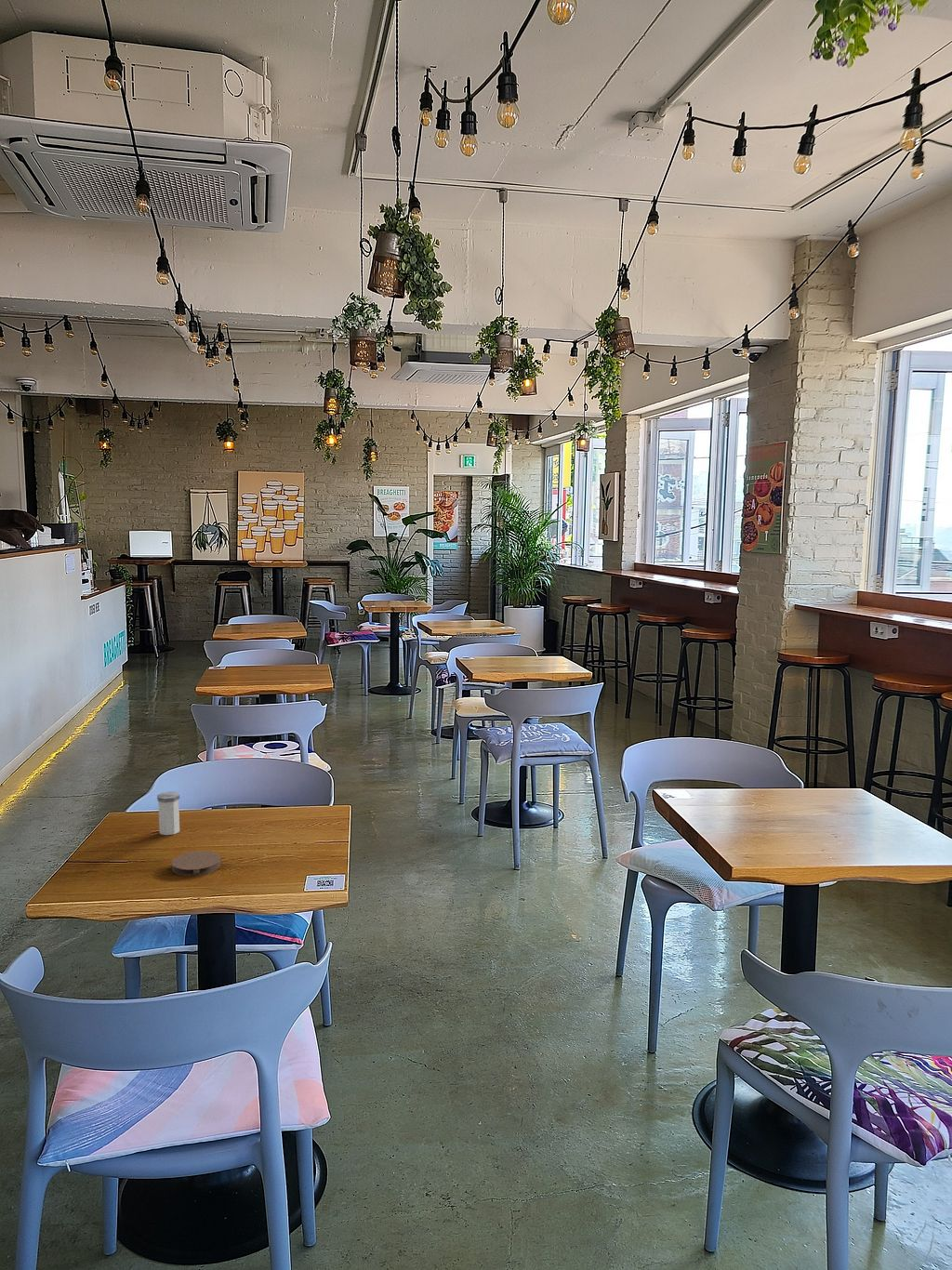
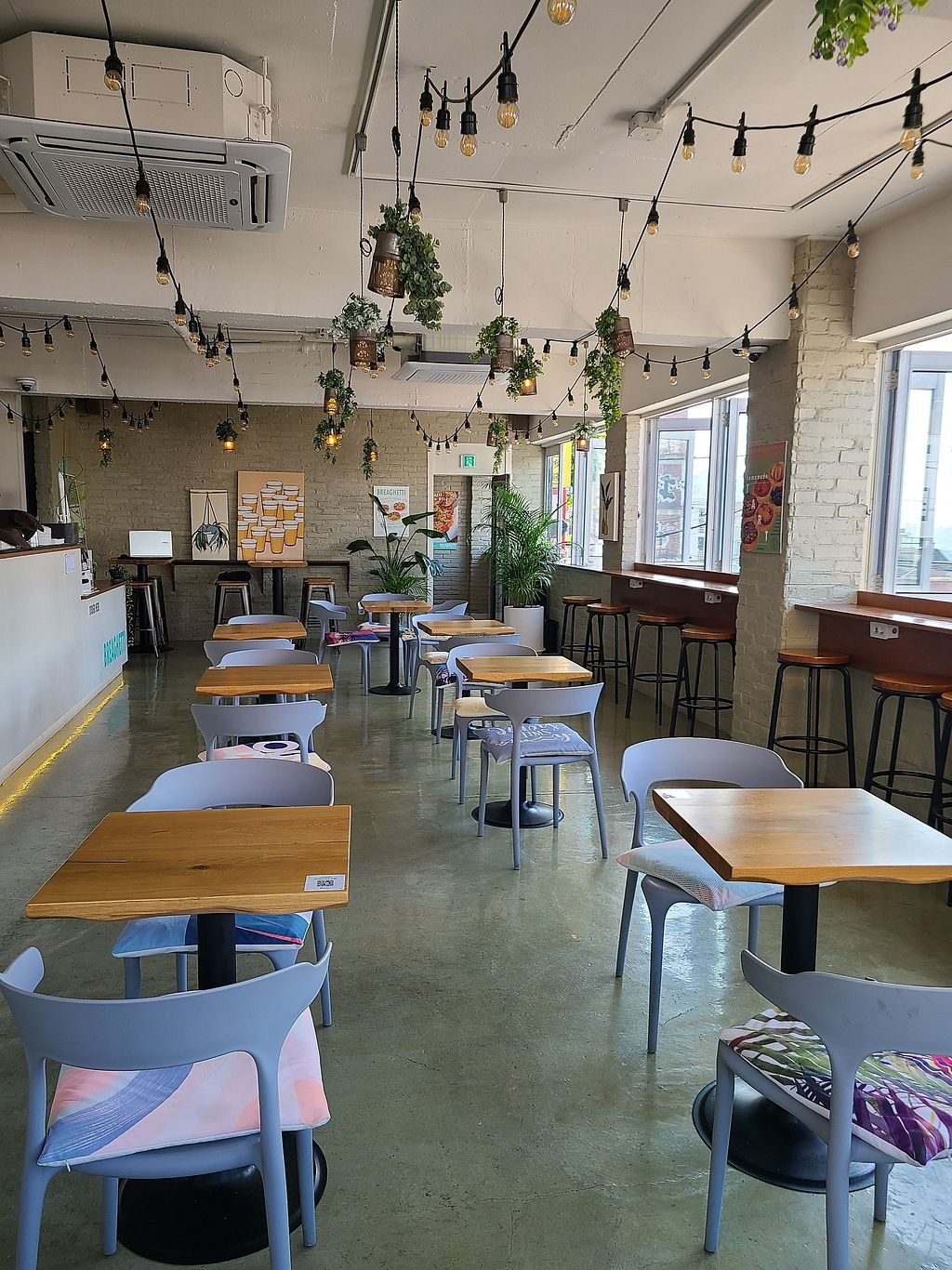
- salt shaker (168, 813)
- coaster (196, 863)
